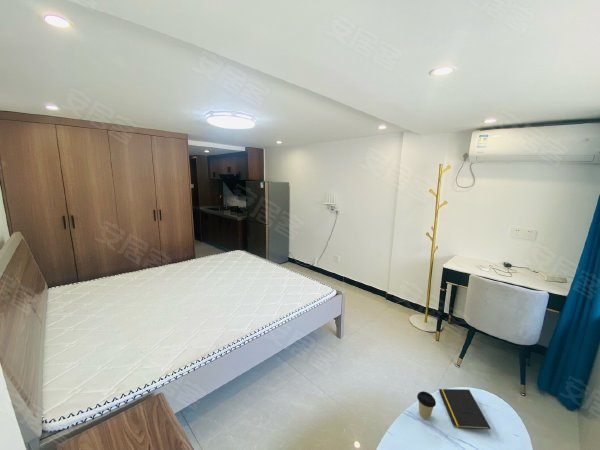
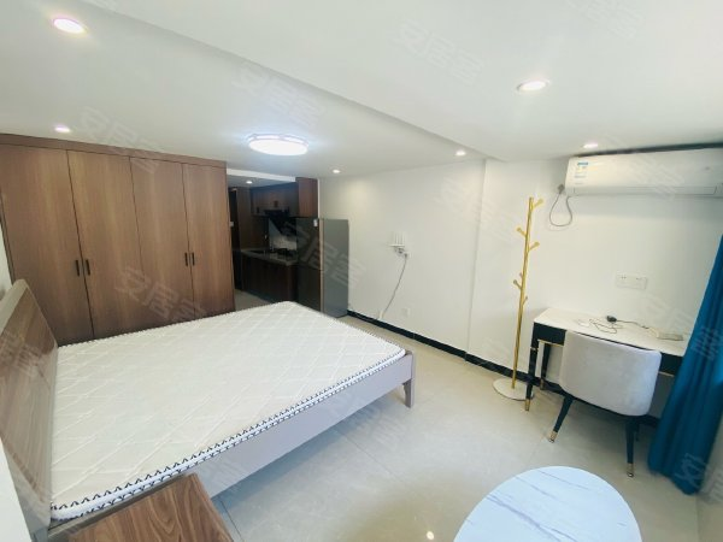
- notepad (462, 407)
- coffee cup (425, 405)
